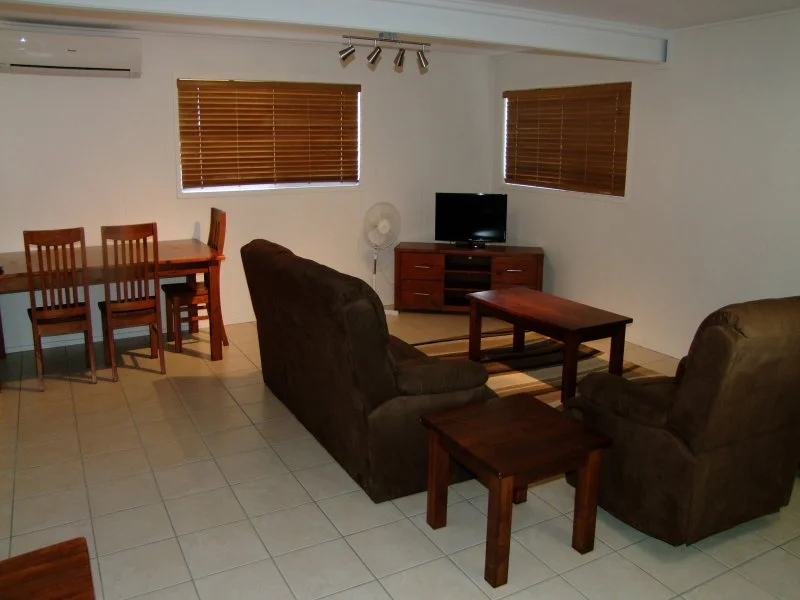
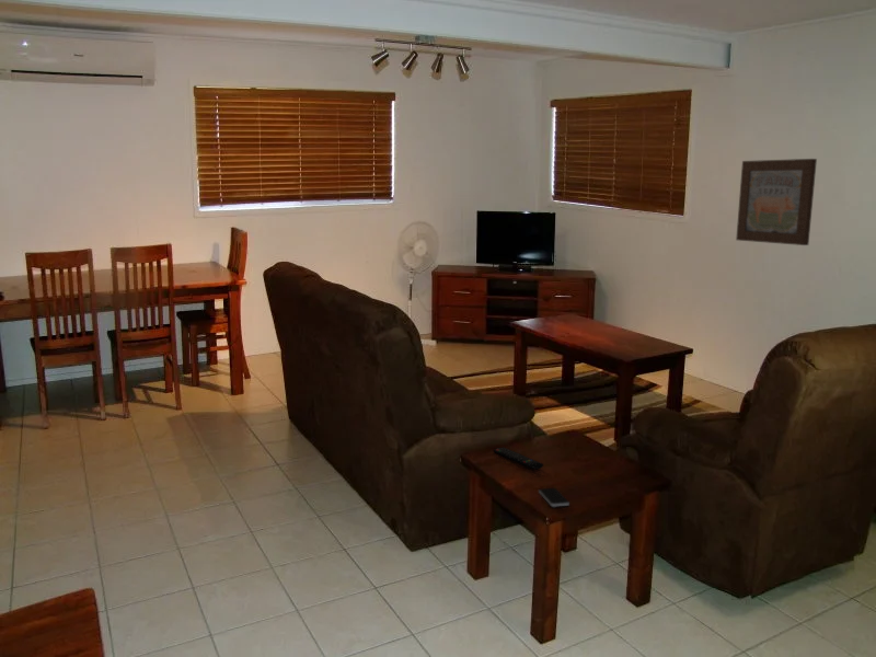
+ remote control (517, 458)
+ wall art (774, 201)
+ smartphone (553, 497)
